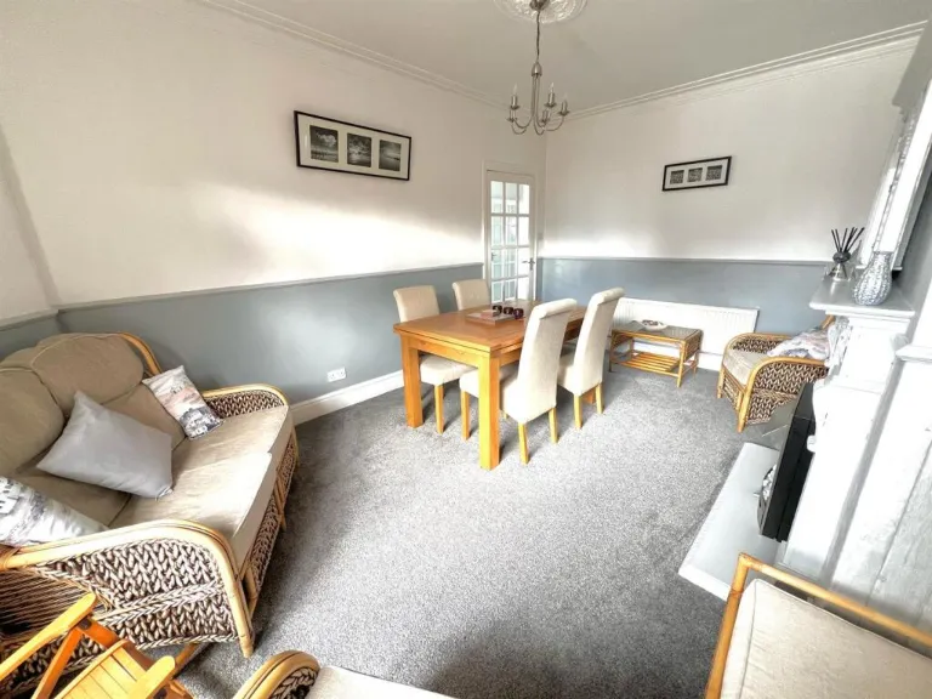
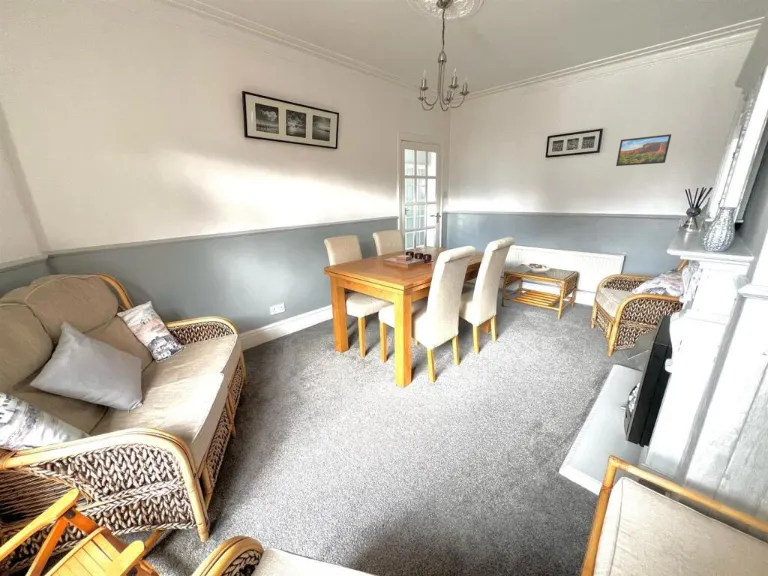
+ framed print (642, 151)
